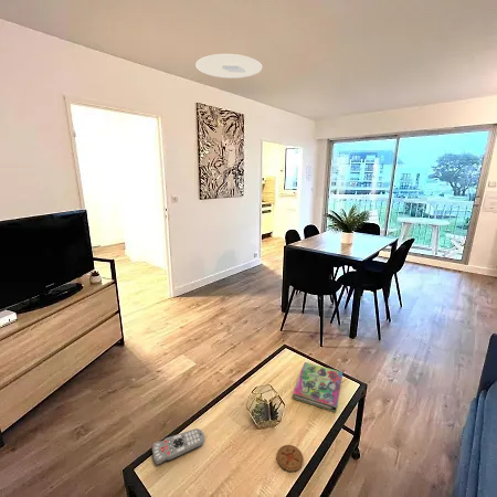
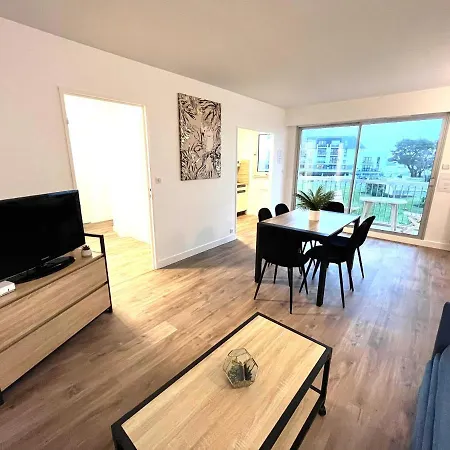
- remote control (179, 444)
- coaster (289, 457)
- ceiling light (229, 63)
- book (318, 384)
